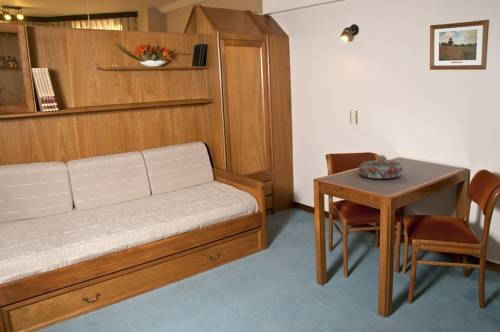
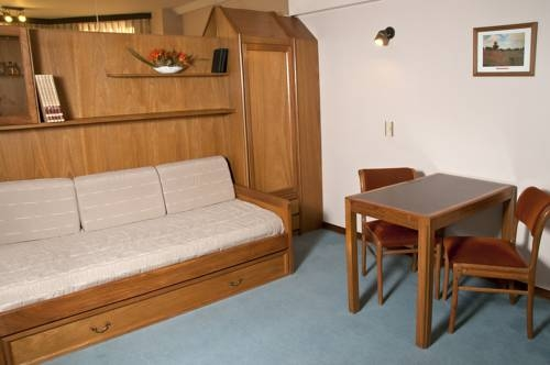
- decorative bowl (380, 169)
